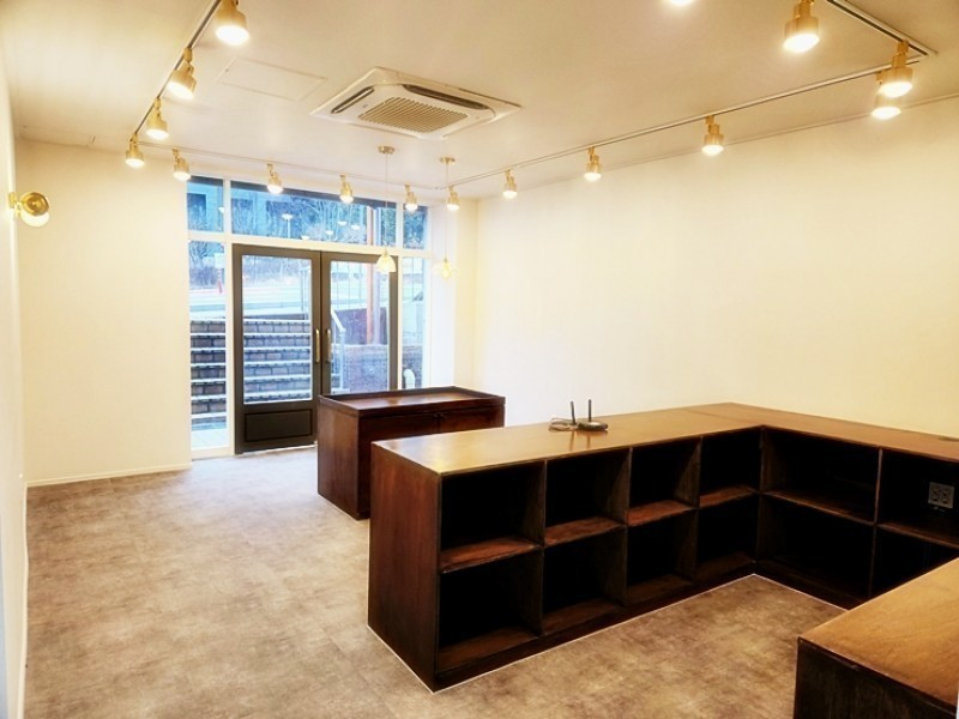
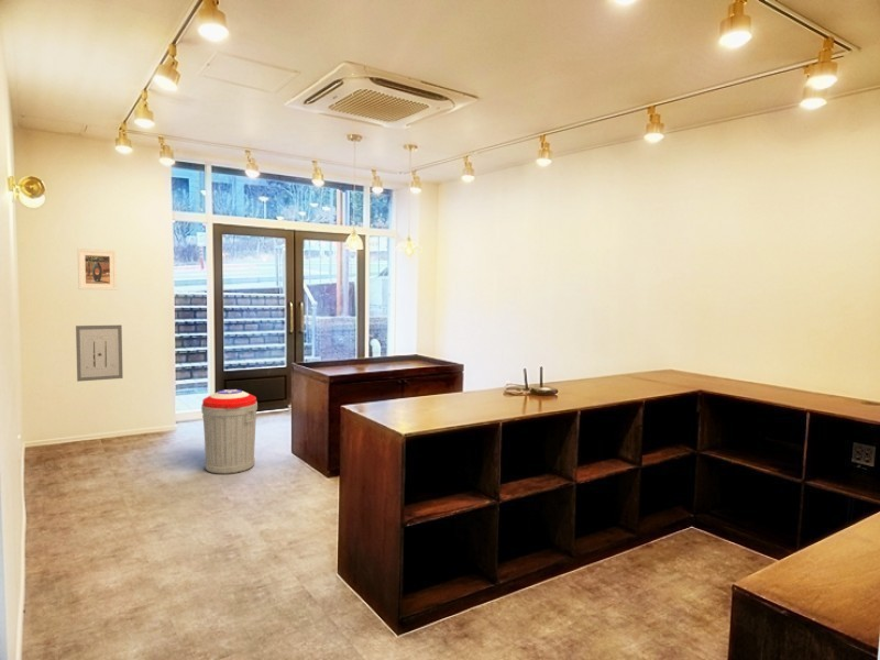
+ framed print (97, 270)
+ trash can (230, 428)
+ wall art (99, 352)
